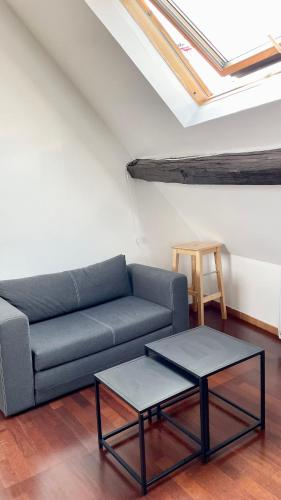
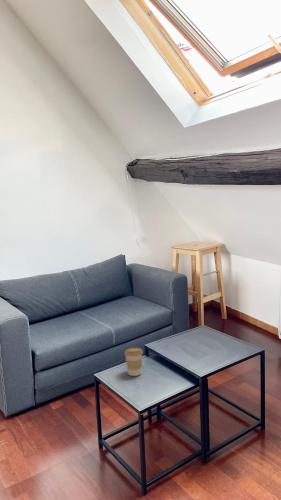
+ coffee cup (133, 360)
